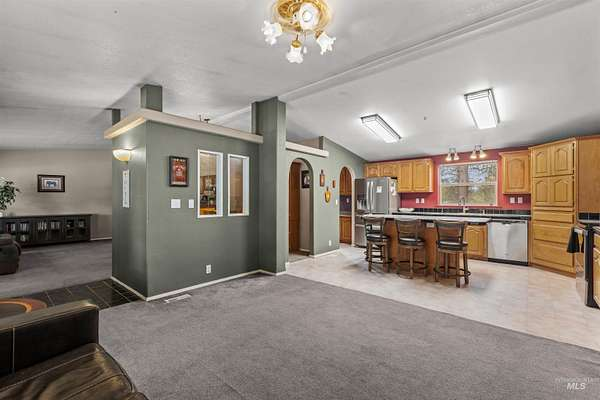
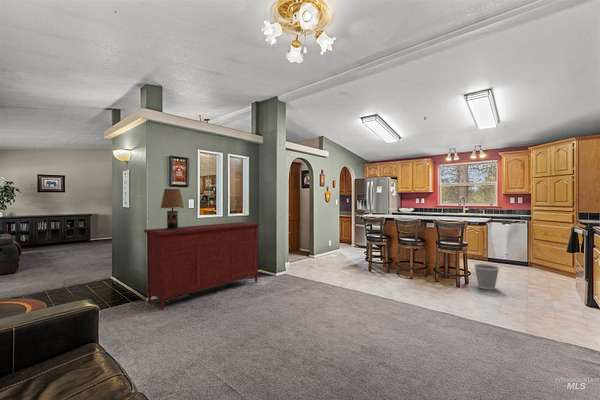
+ wastebasket (486, 276)
+ sideboard (208, 259)
+ table lamp (174, 207)
